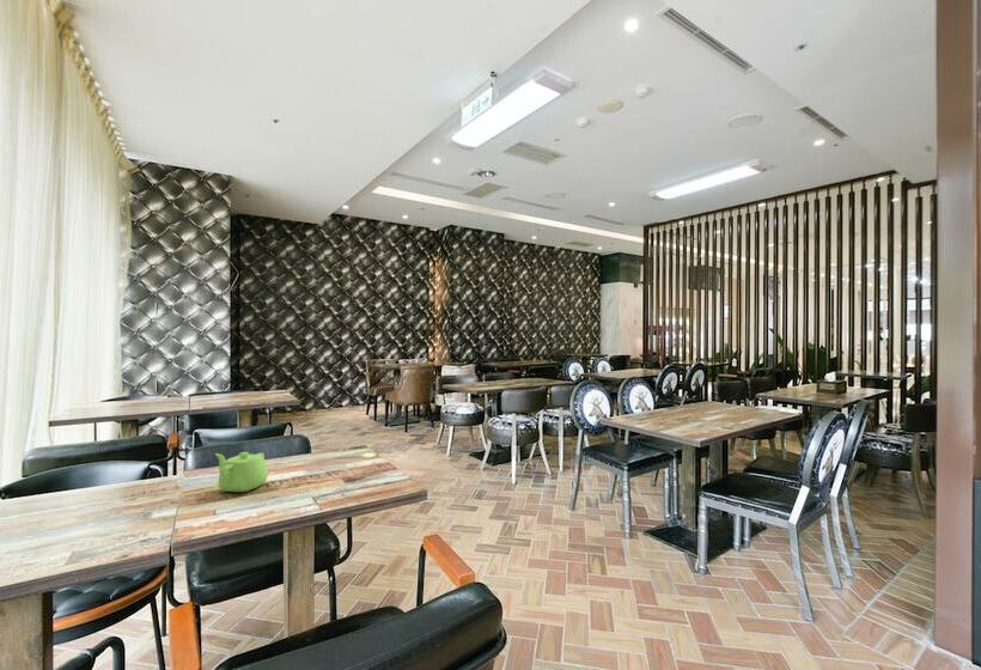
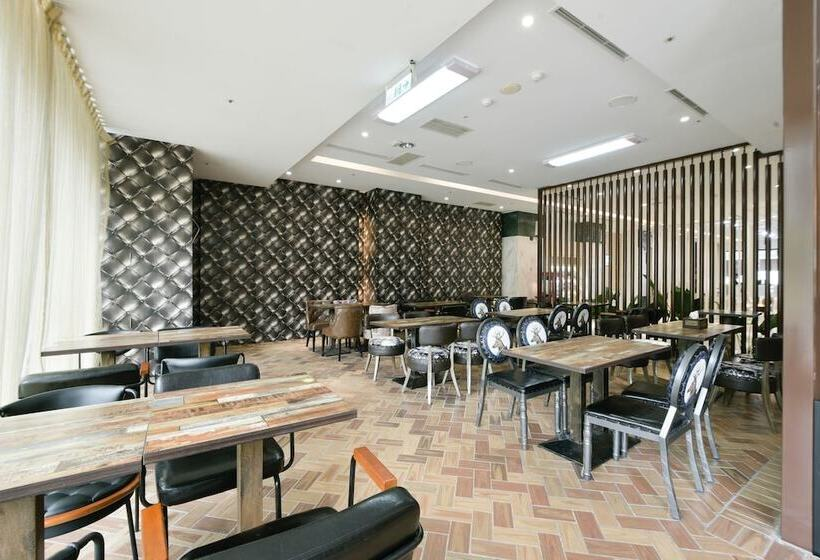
- teapot (237, 469)
